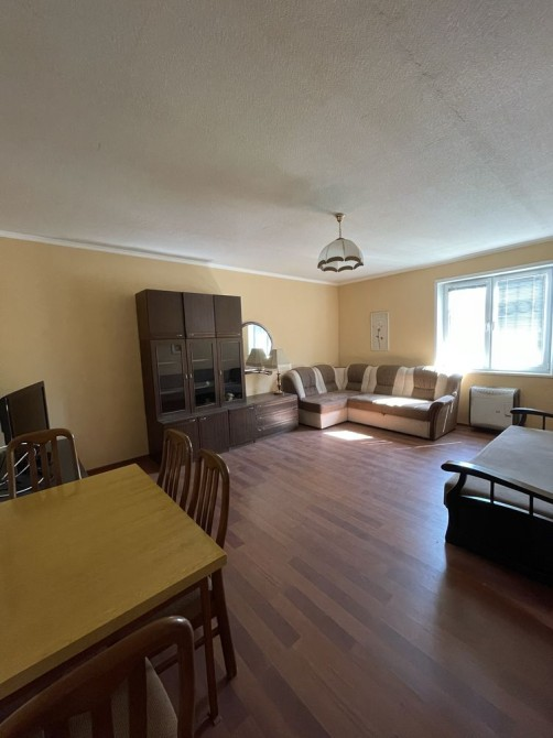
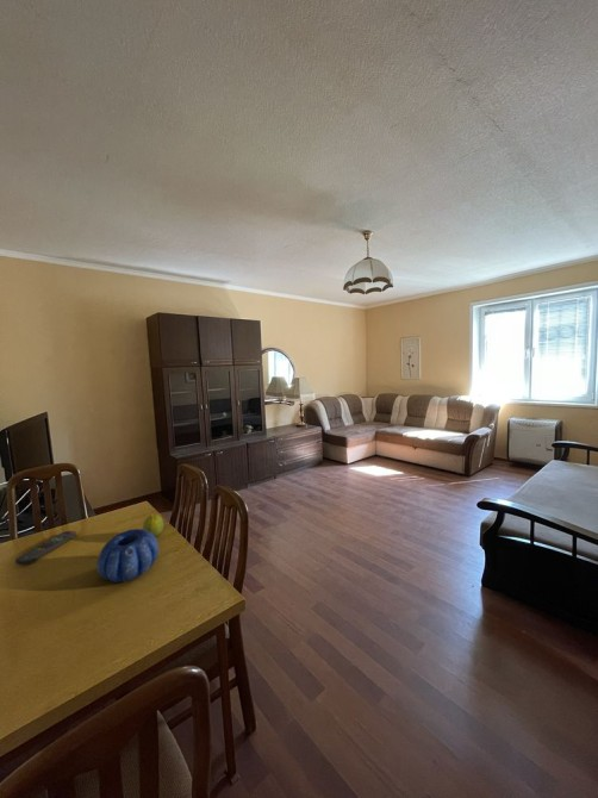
+ fruit (152, 524)
+ decorative bowl (129, 553)
+ remote control (48, 545)
